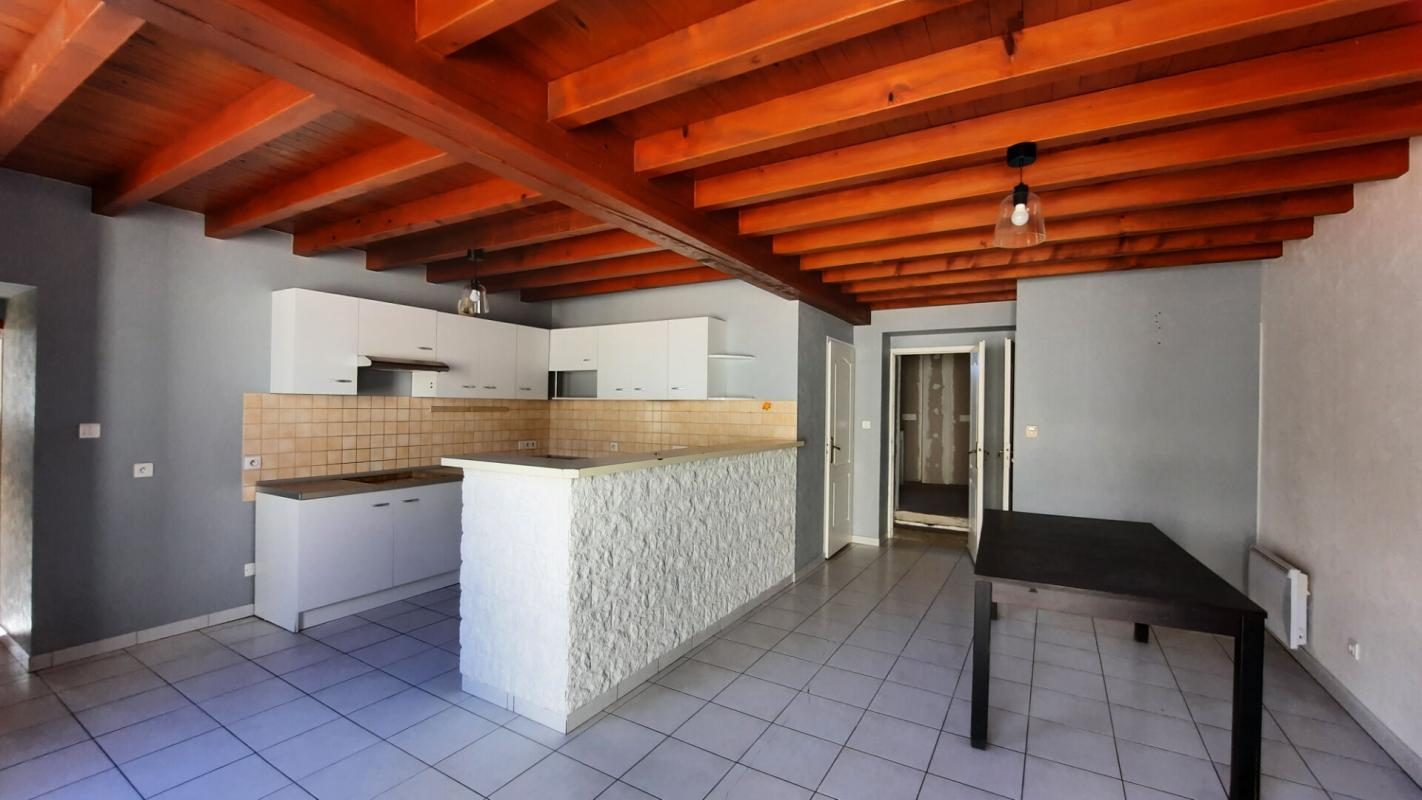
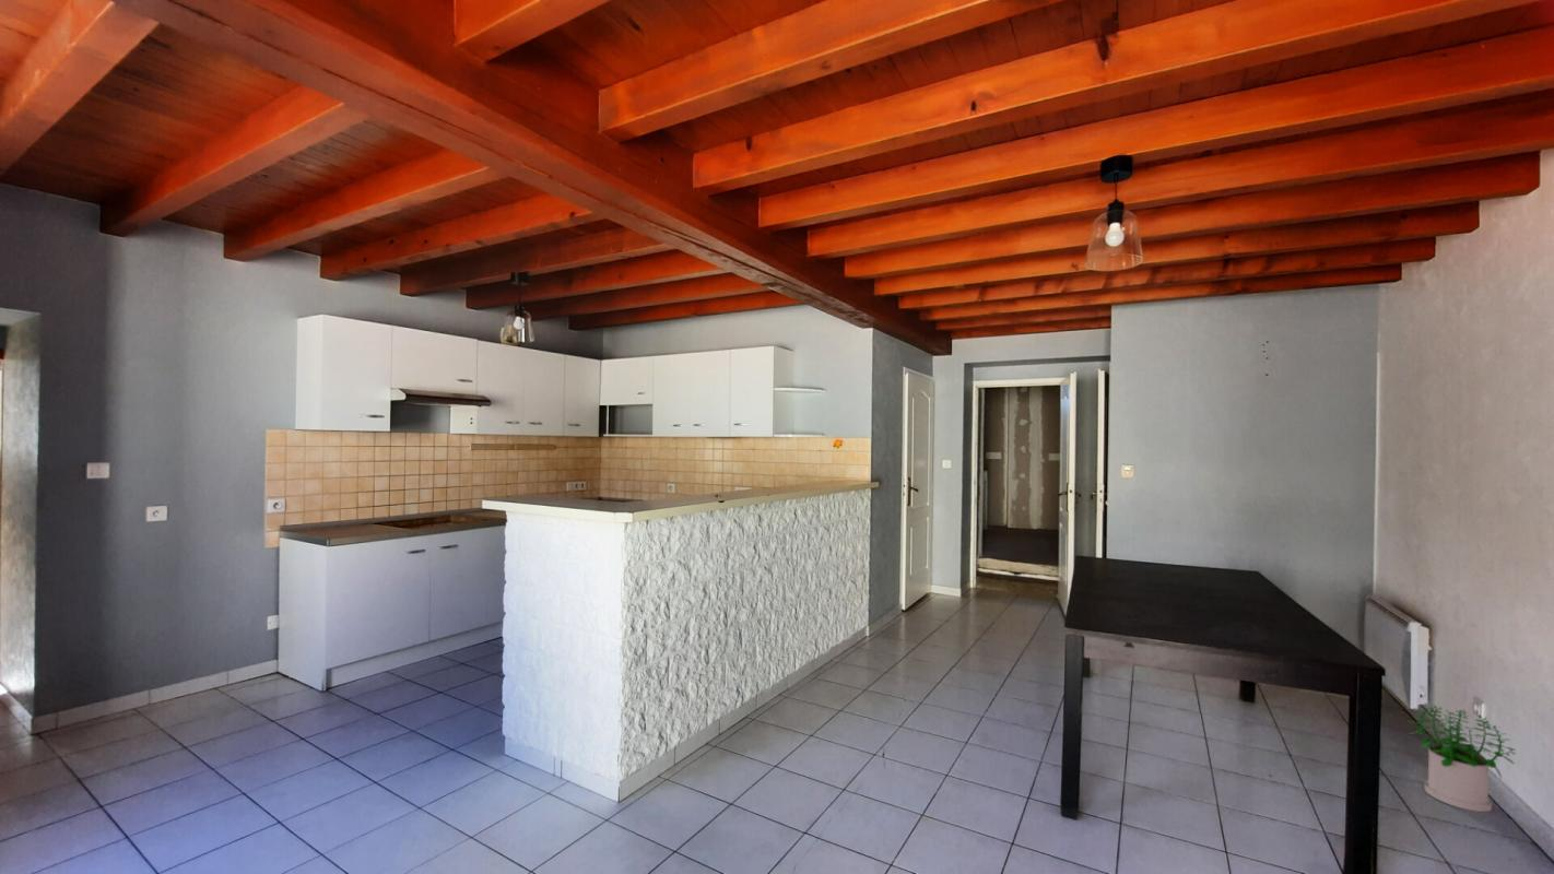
+ potted plant (1456, 753)
